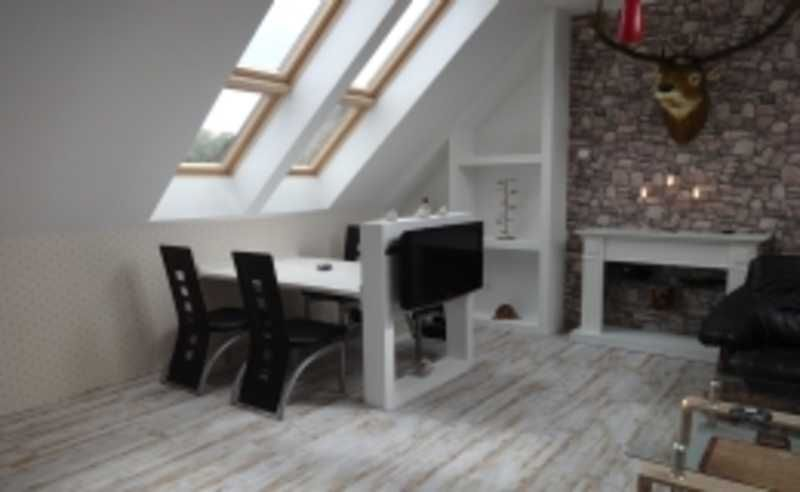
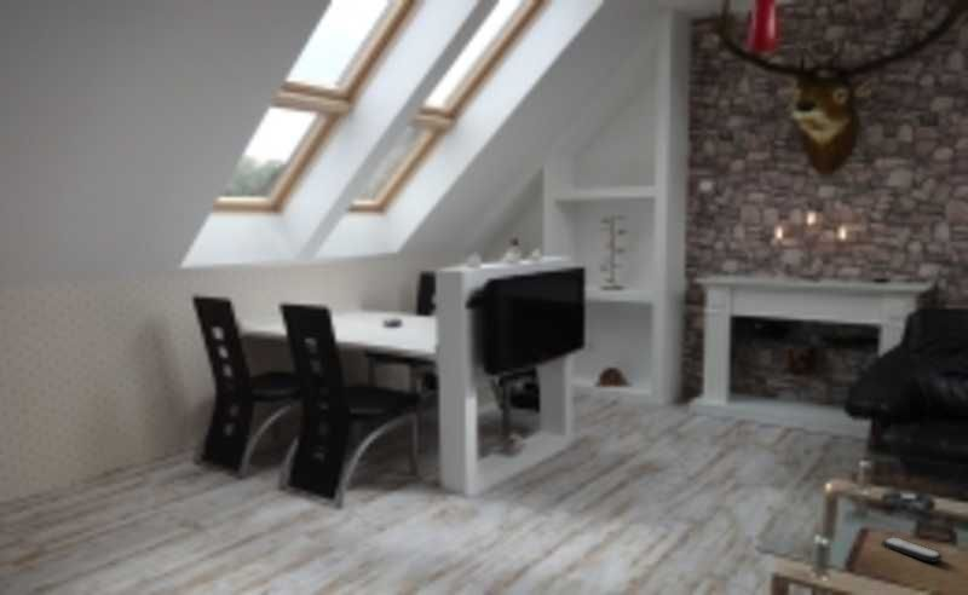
+ remote control (911, 549)
